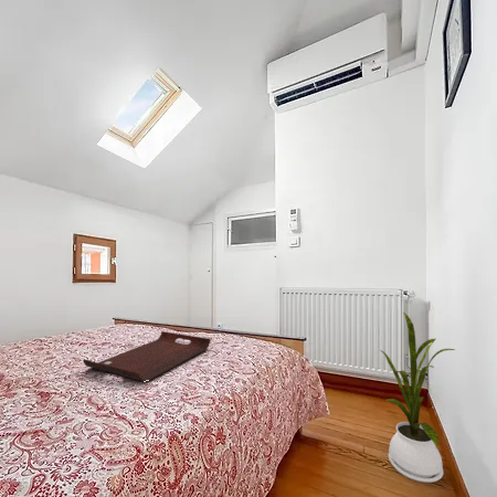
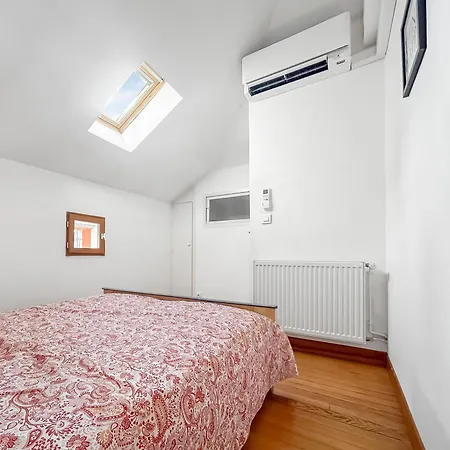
- house plant (414, 392)
- serving tray (152, 352)
